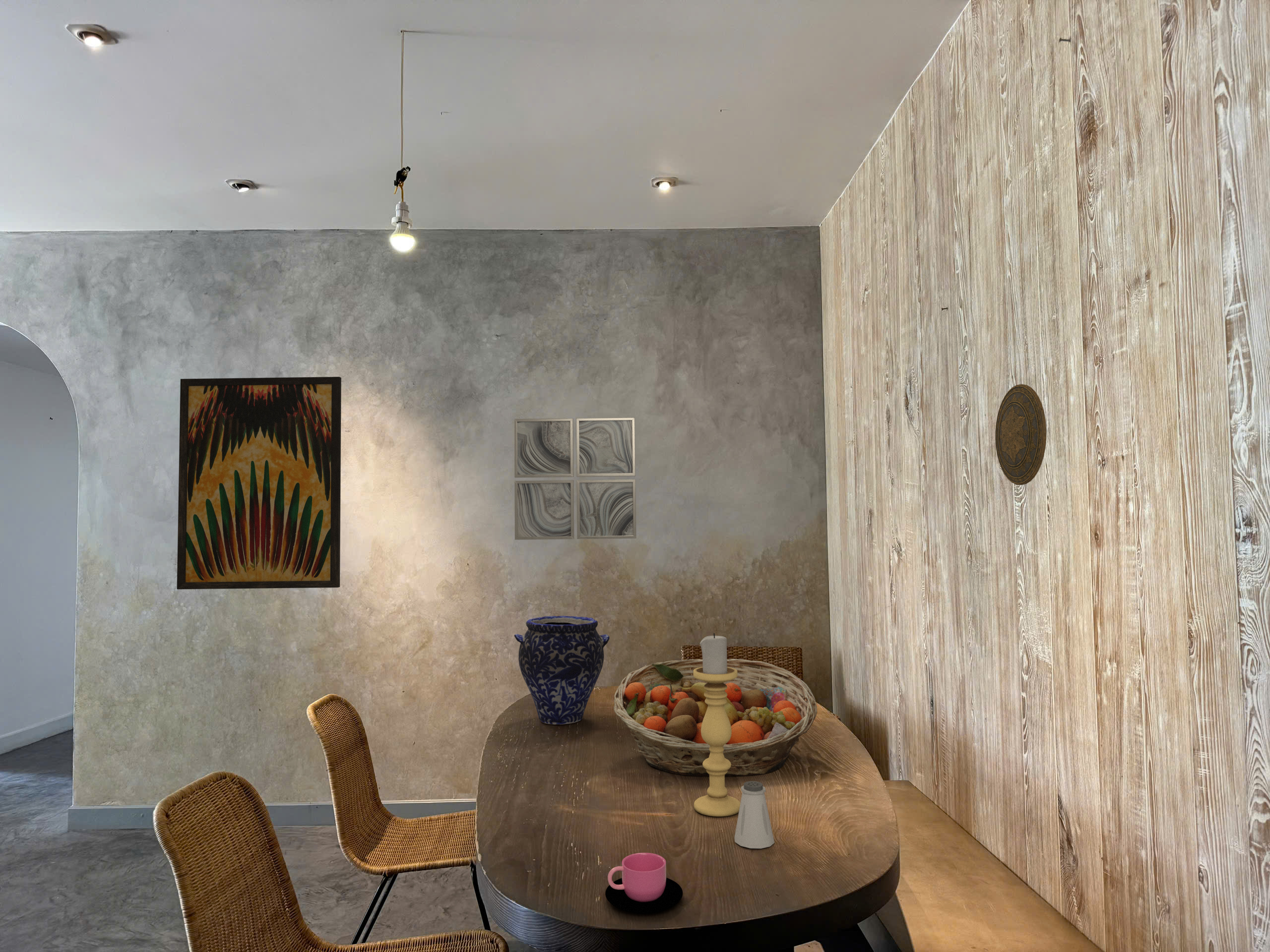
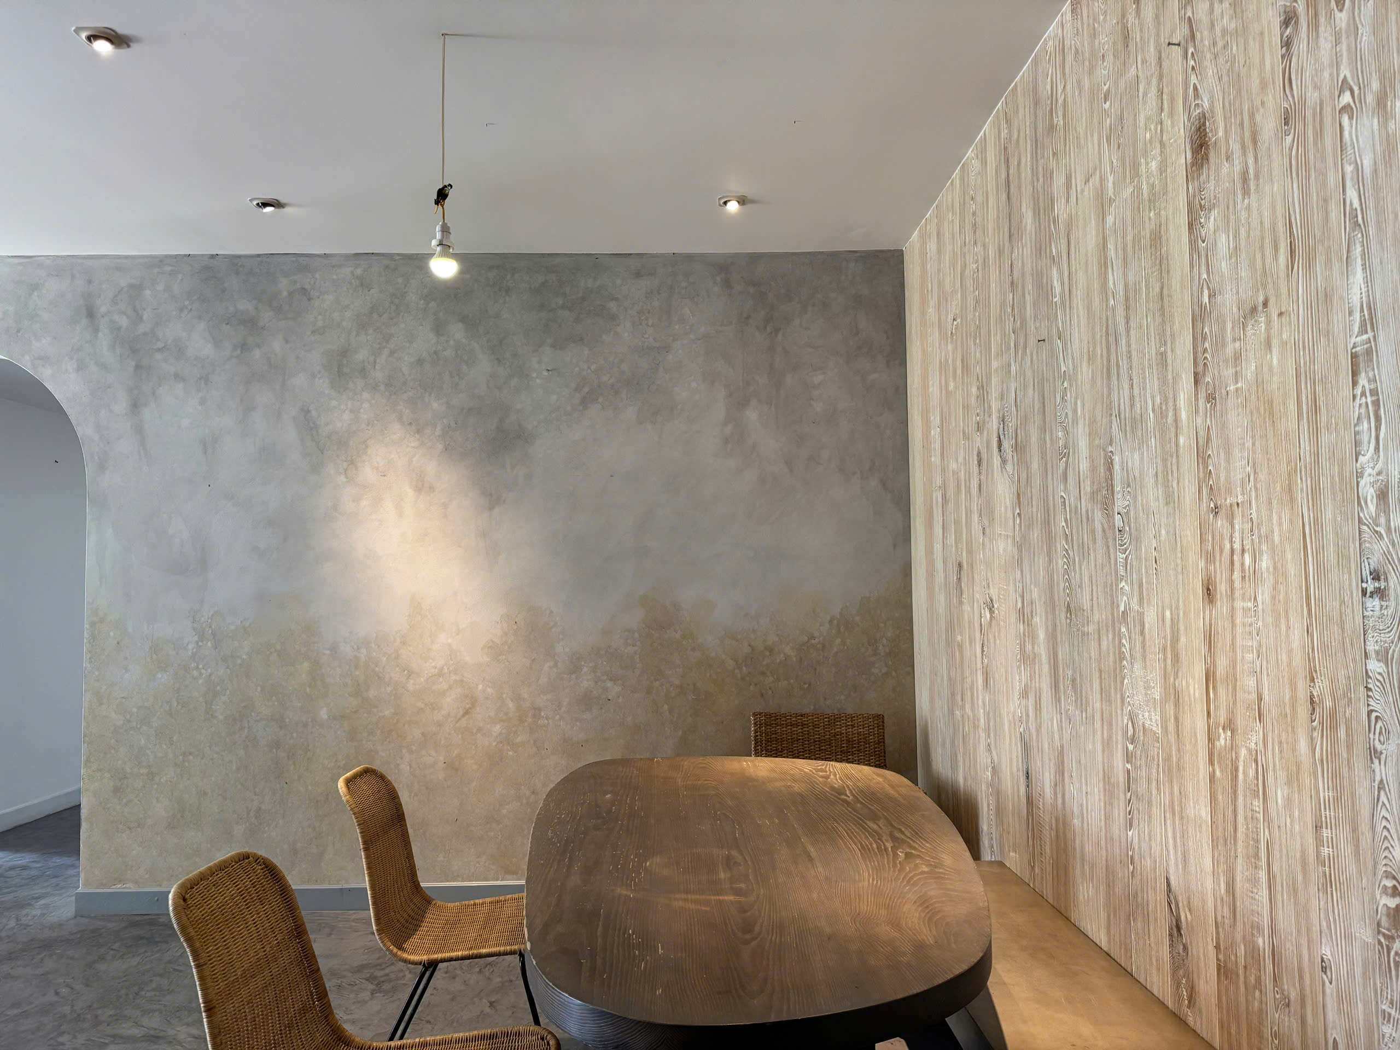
- fruit basket (706, 711)
- cup (643, 882)
- decorative plate (1015, 434)
- wall art (573, 480)
- candle holder (716, 719)
- vase (562, 669)
- saltshaker (754, 812)
- wall art (259, 482)
